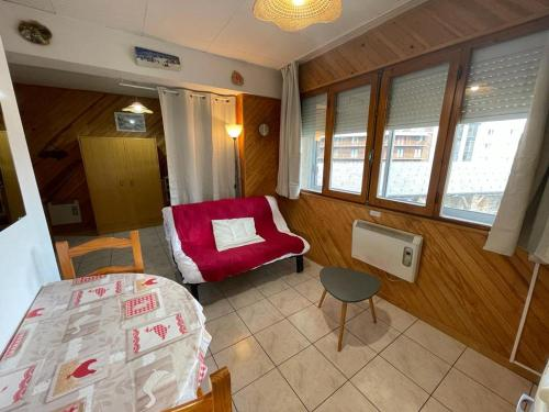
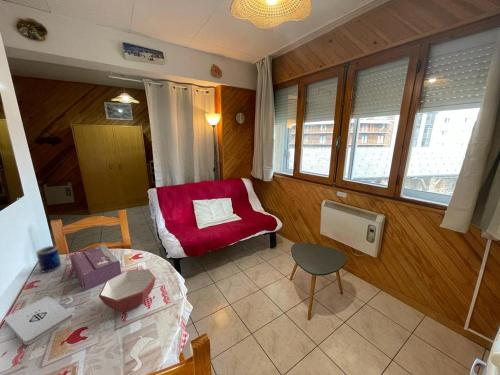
+ tissue box (95, 264)
+ notepad (38, 317)
+ mug (48, 257)
+ bowl (131, 291)
